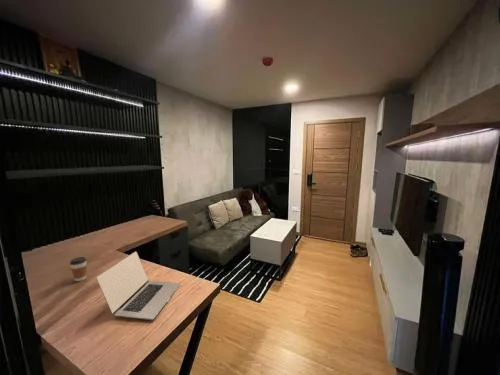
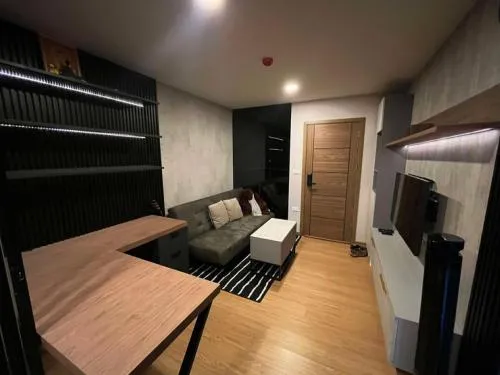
- coffee cup (79, 269)
- laptop (143, 281)
